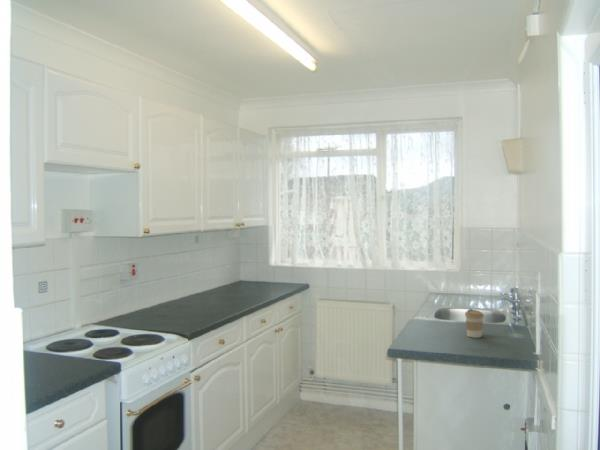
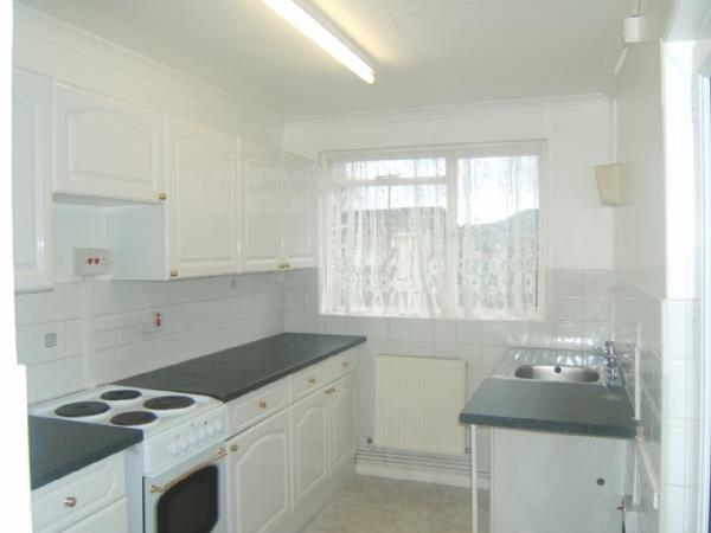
- coffee cup (474, 323)
